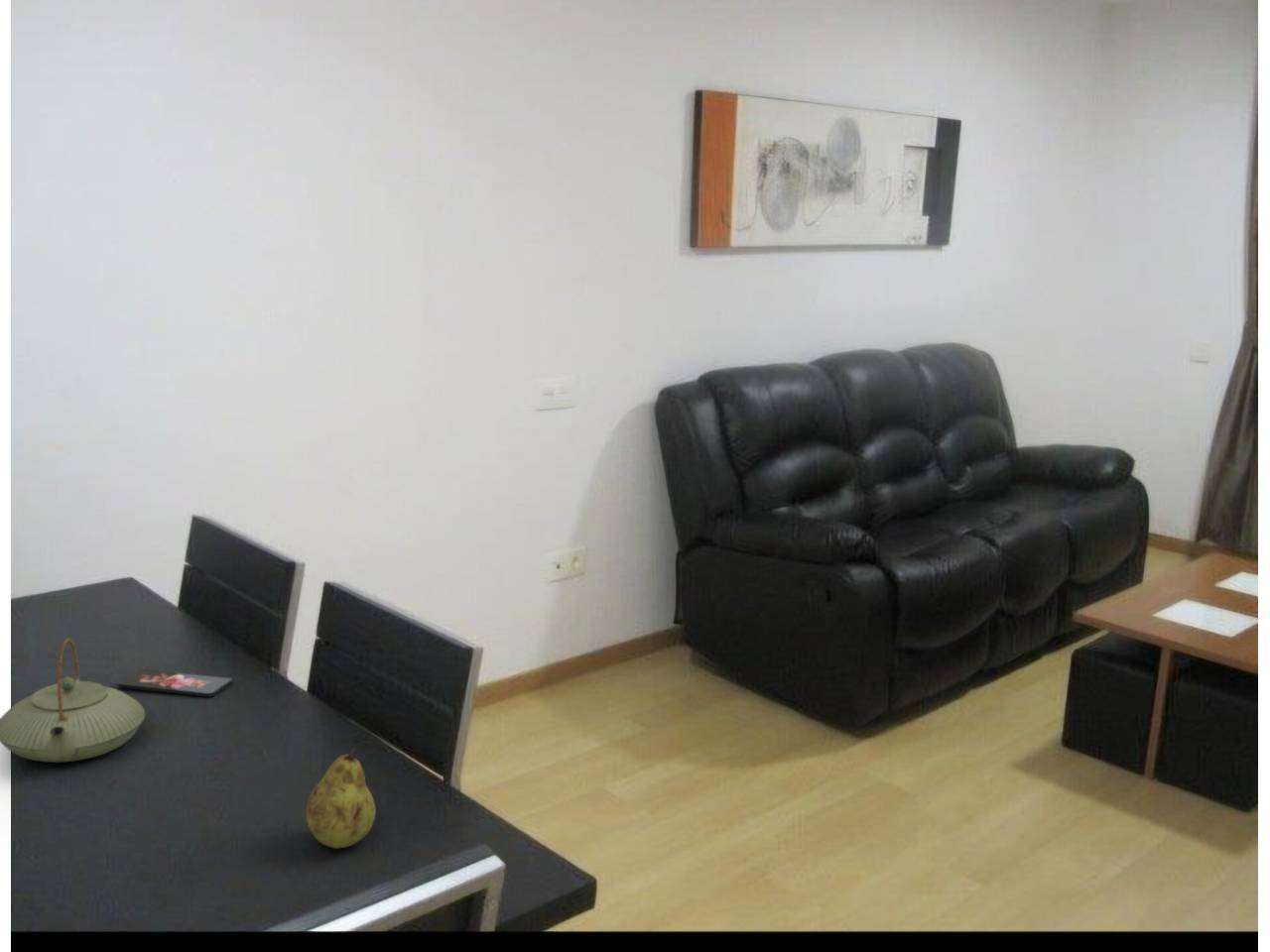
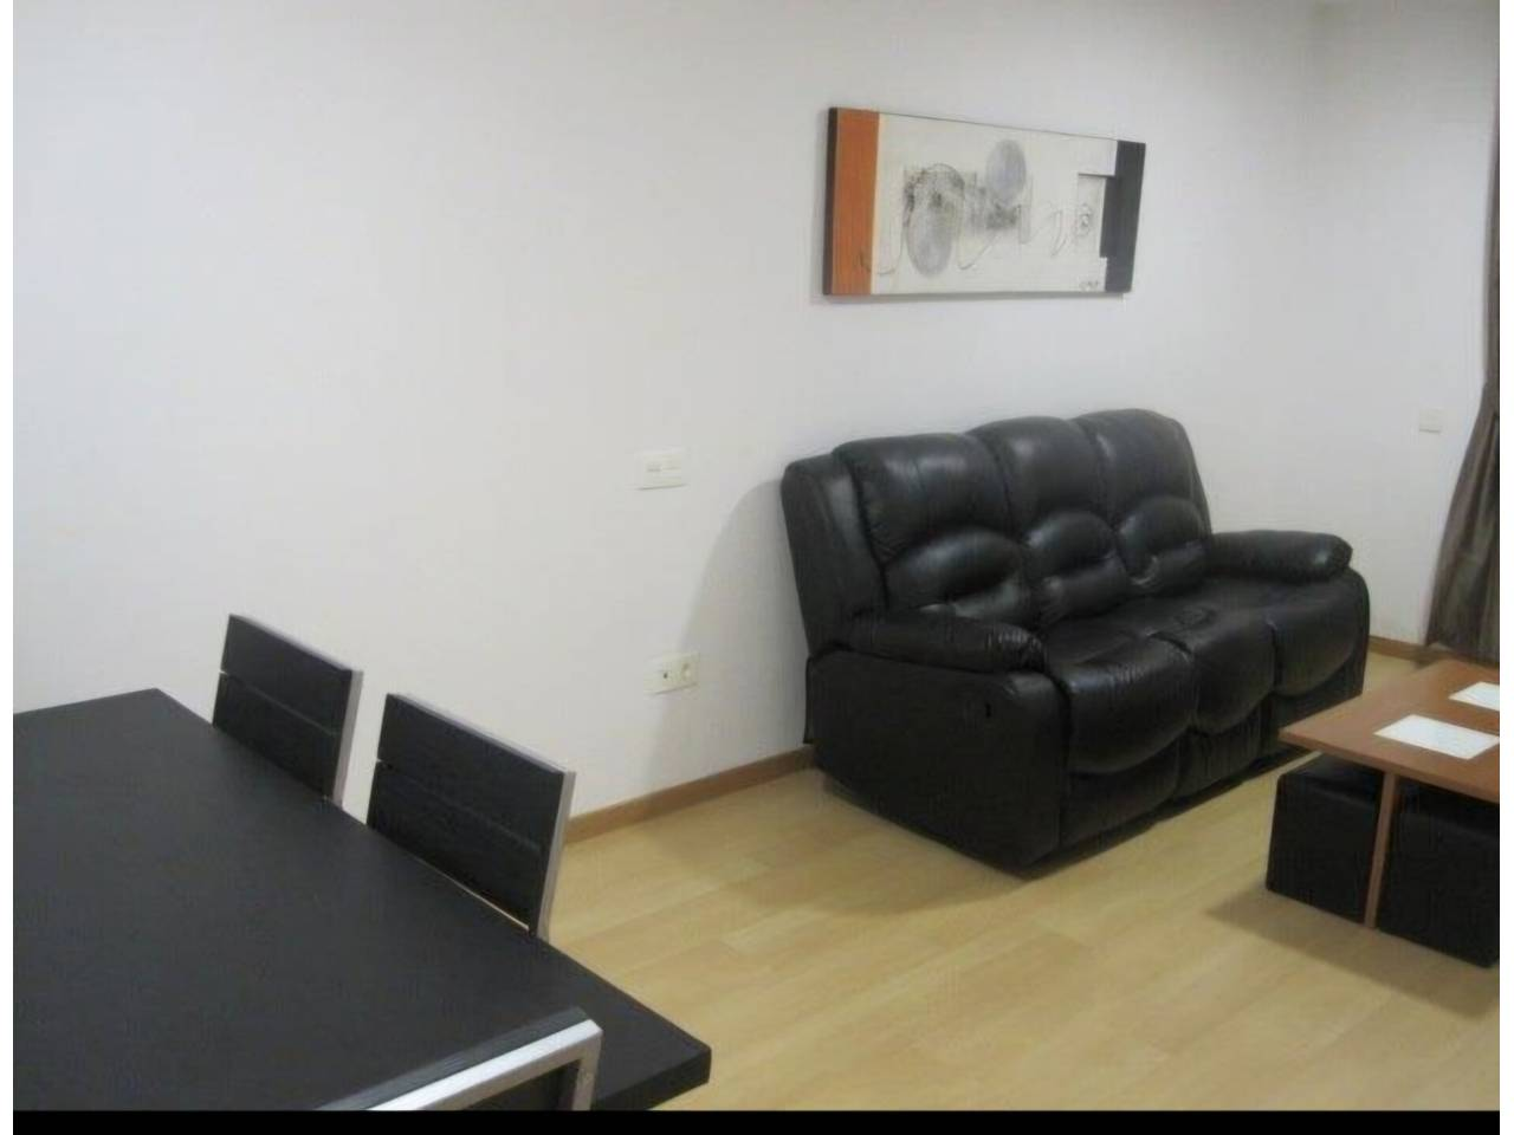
- smartphone (175, 682)
- fruit (338, 795)
- teapot (67, 696)
